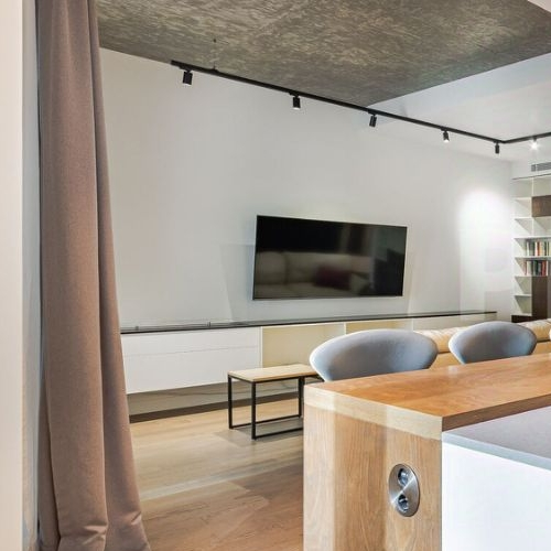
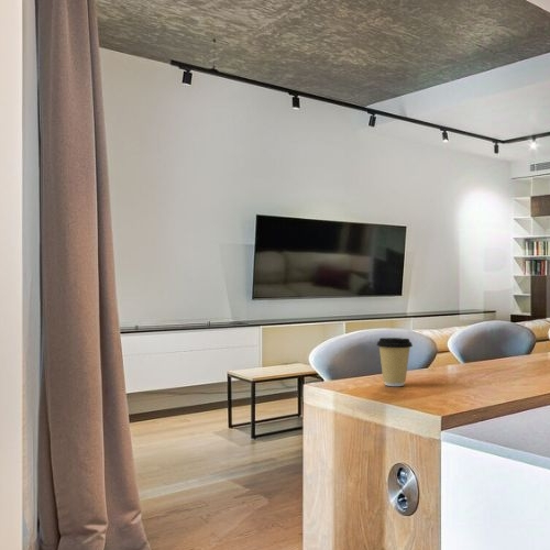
+ coffee cup (394, 361)
